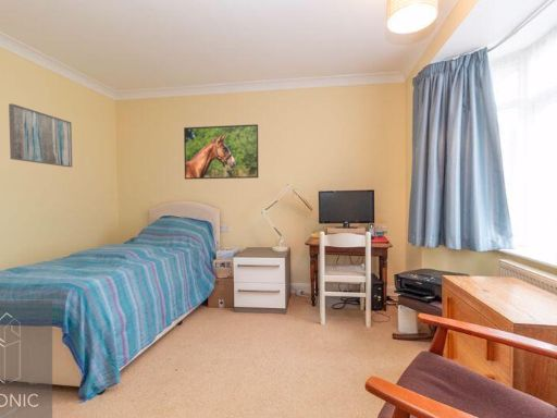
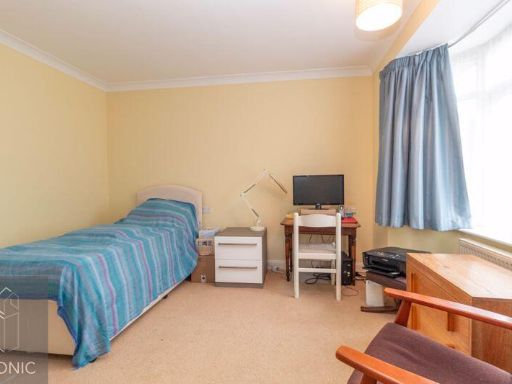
- wall art (44, 138)
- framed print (220, 152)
